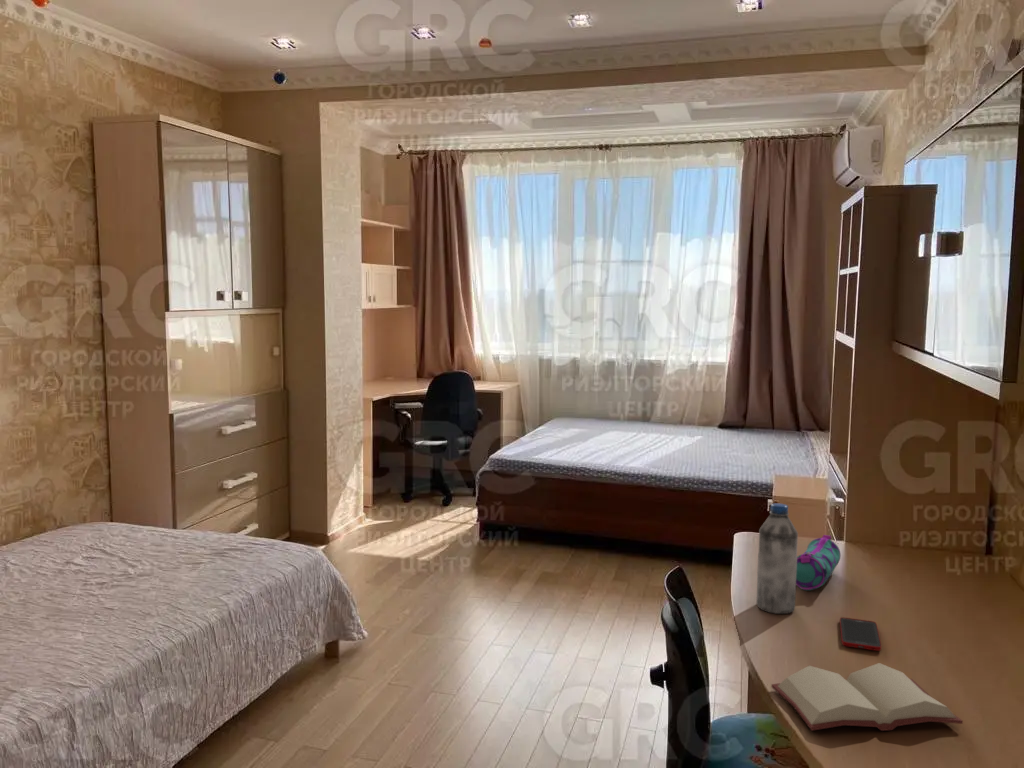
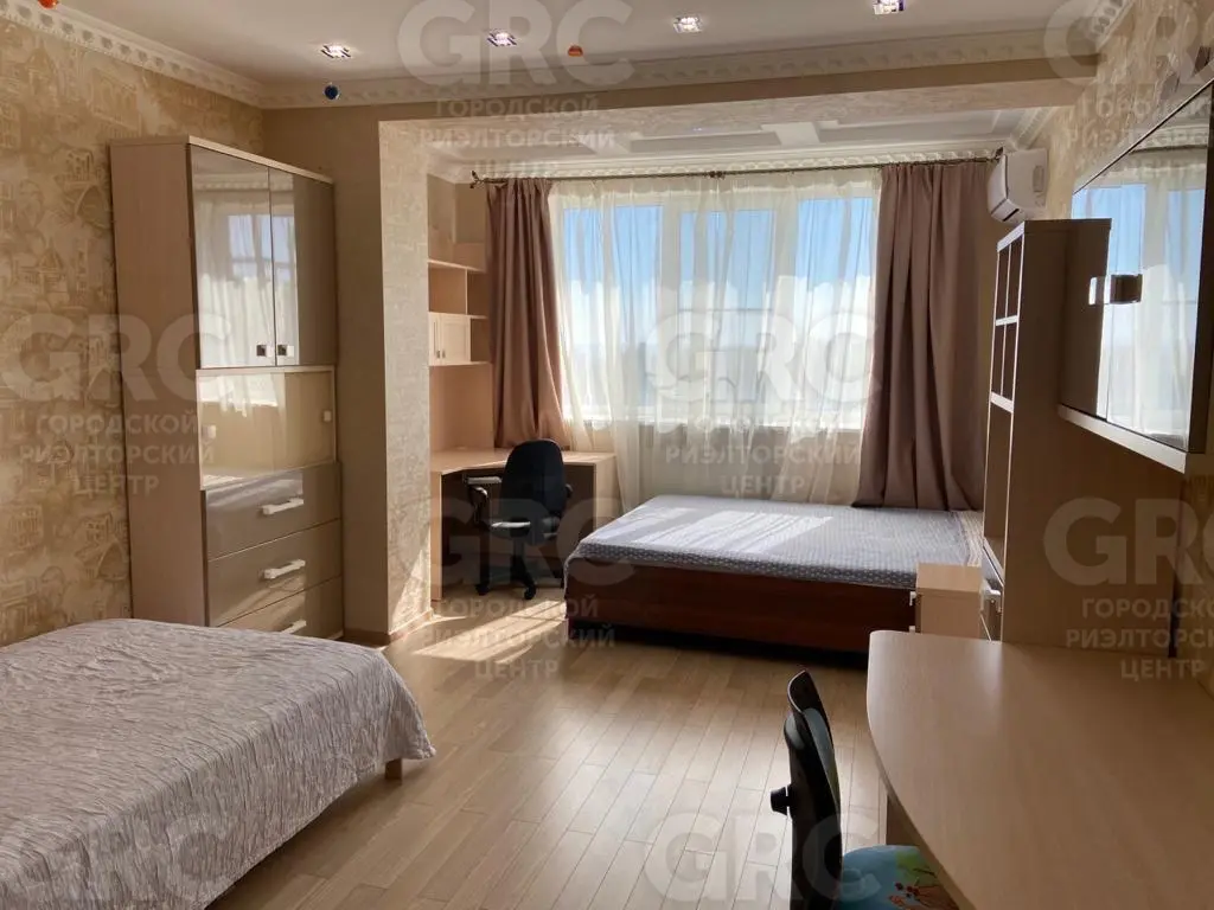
- water bottle (777, 556)
- hardback book (864, 695)
- cell phone (859, 633)
- pencil case (816, 562)
